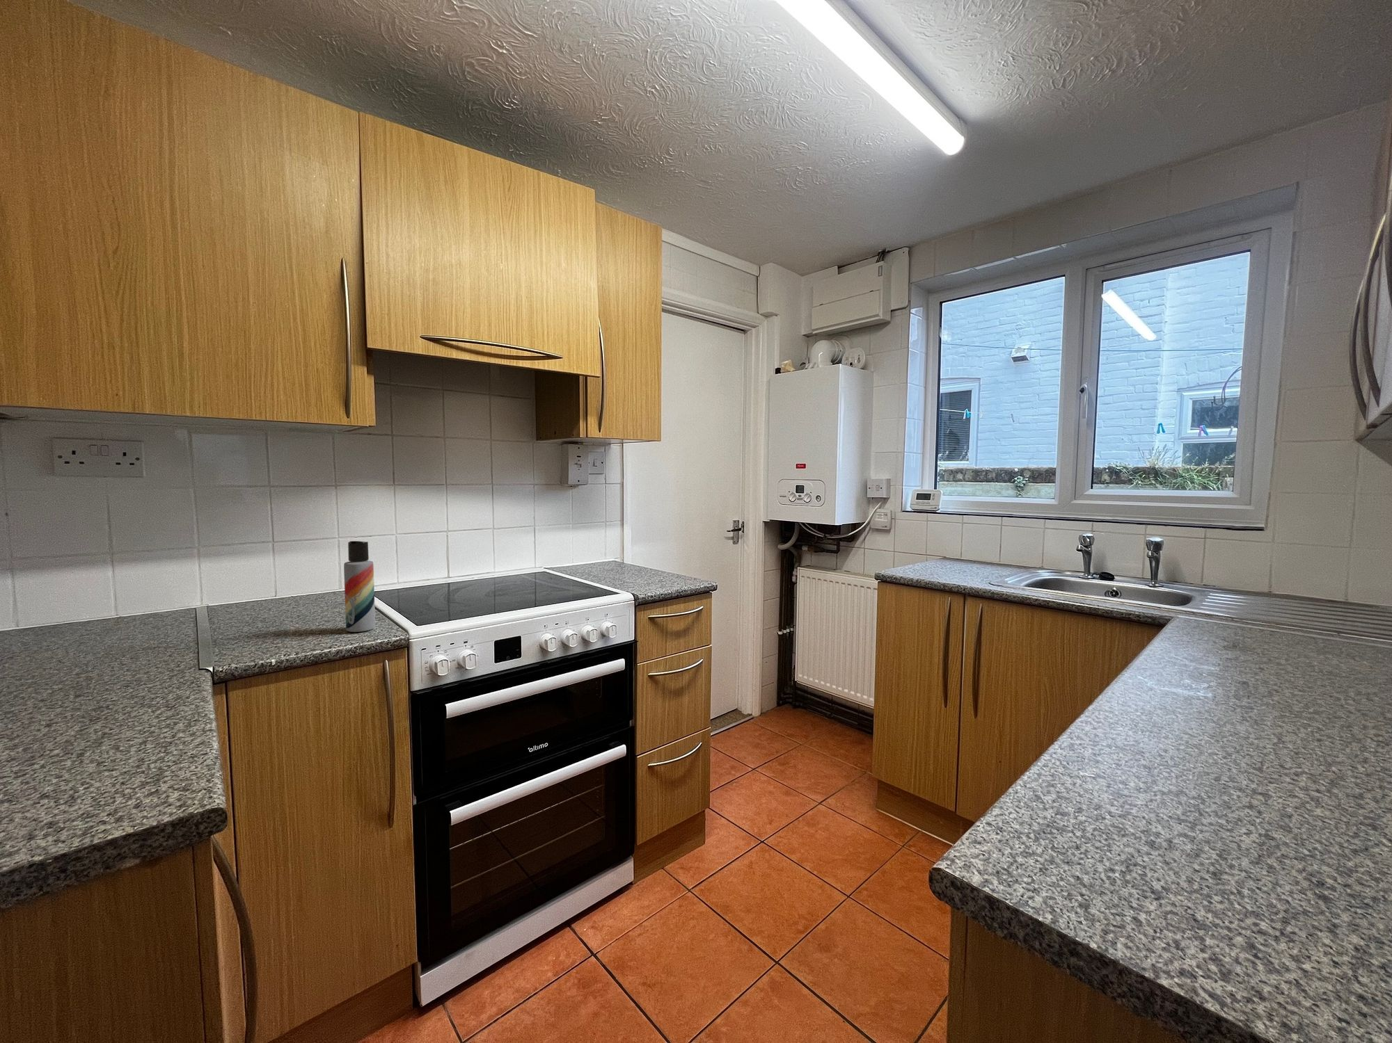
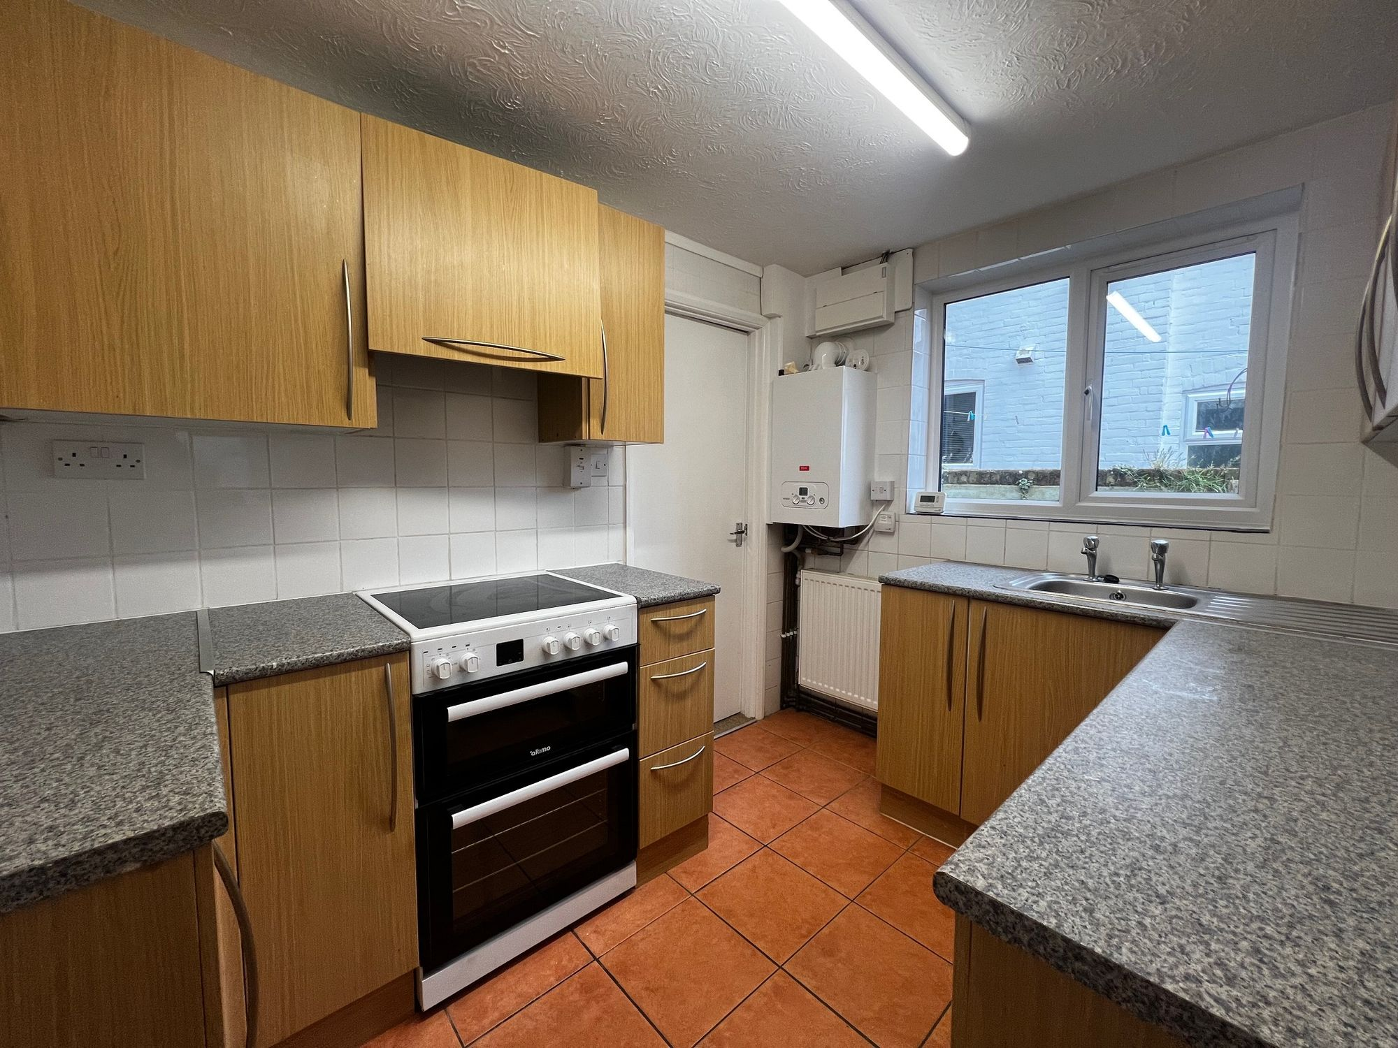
- lotion bottle (360, 585)
